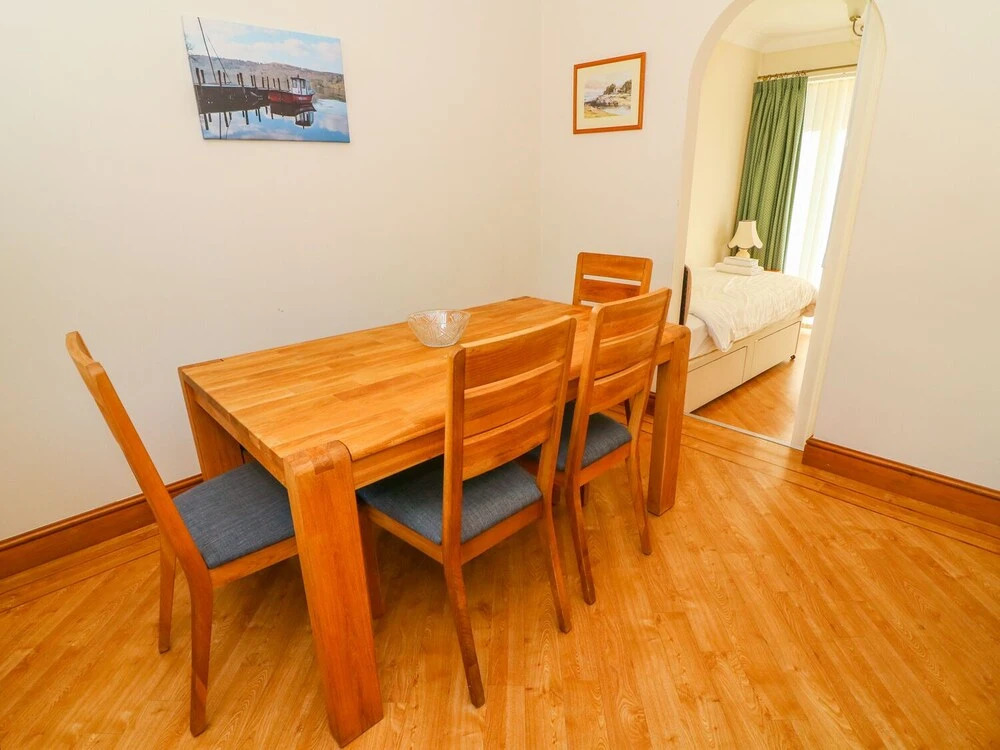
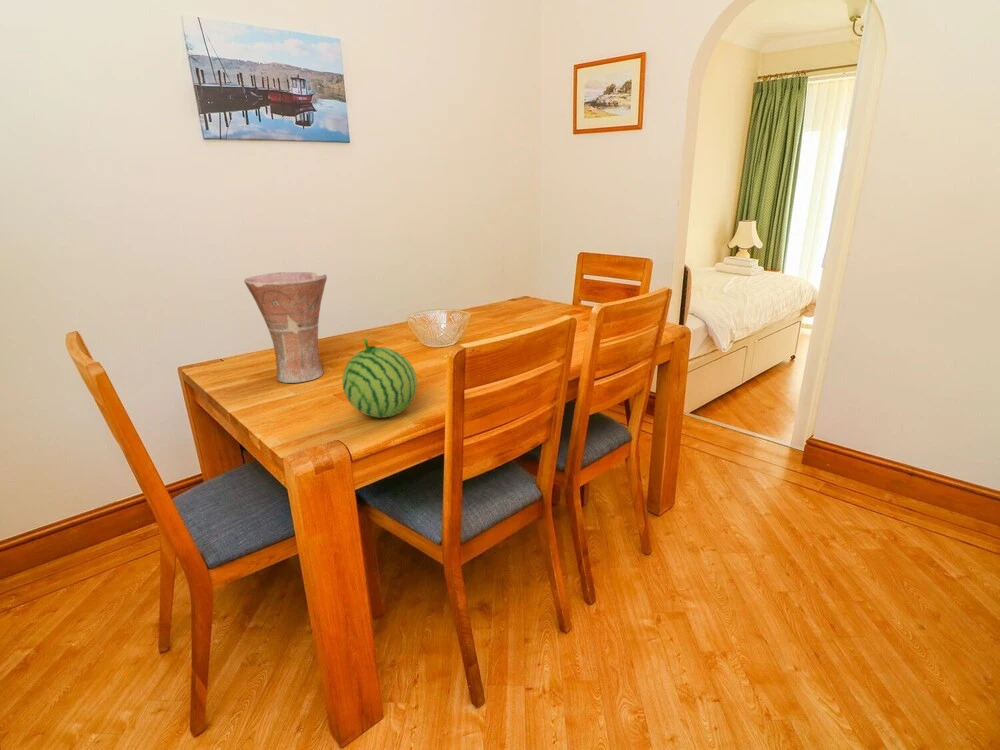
+ vase (294, 326)
+ fruit (379, 377)
